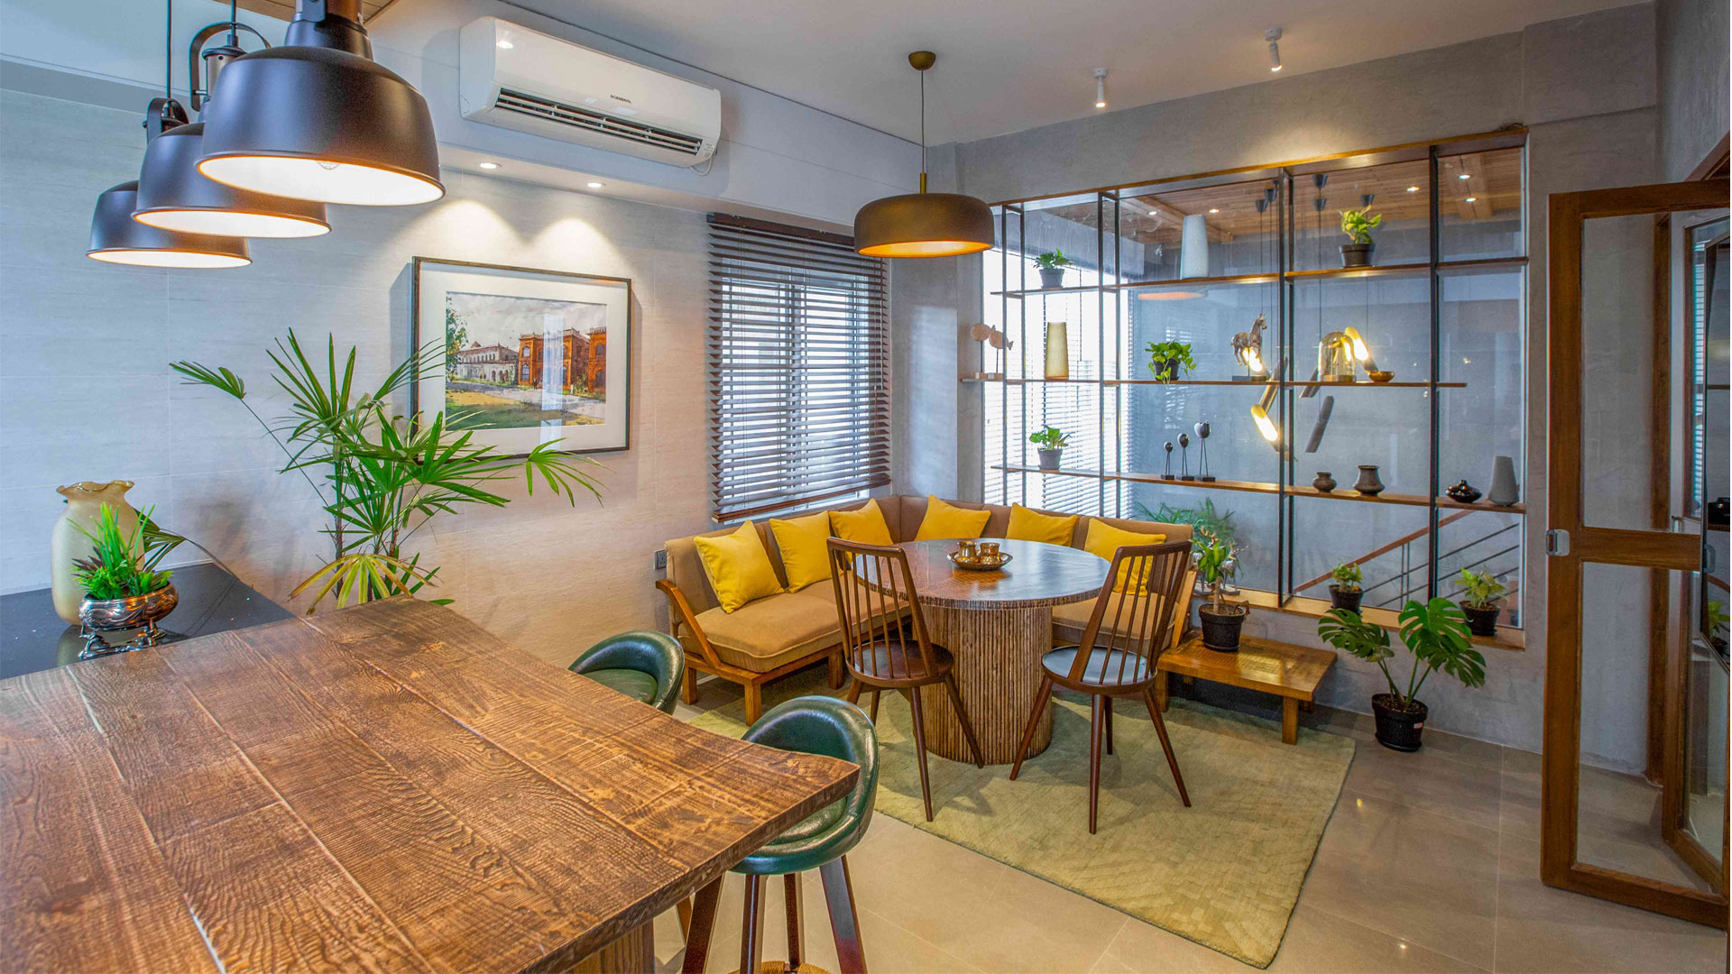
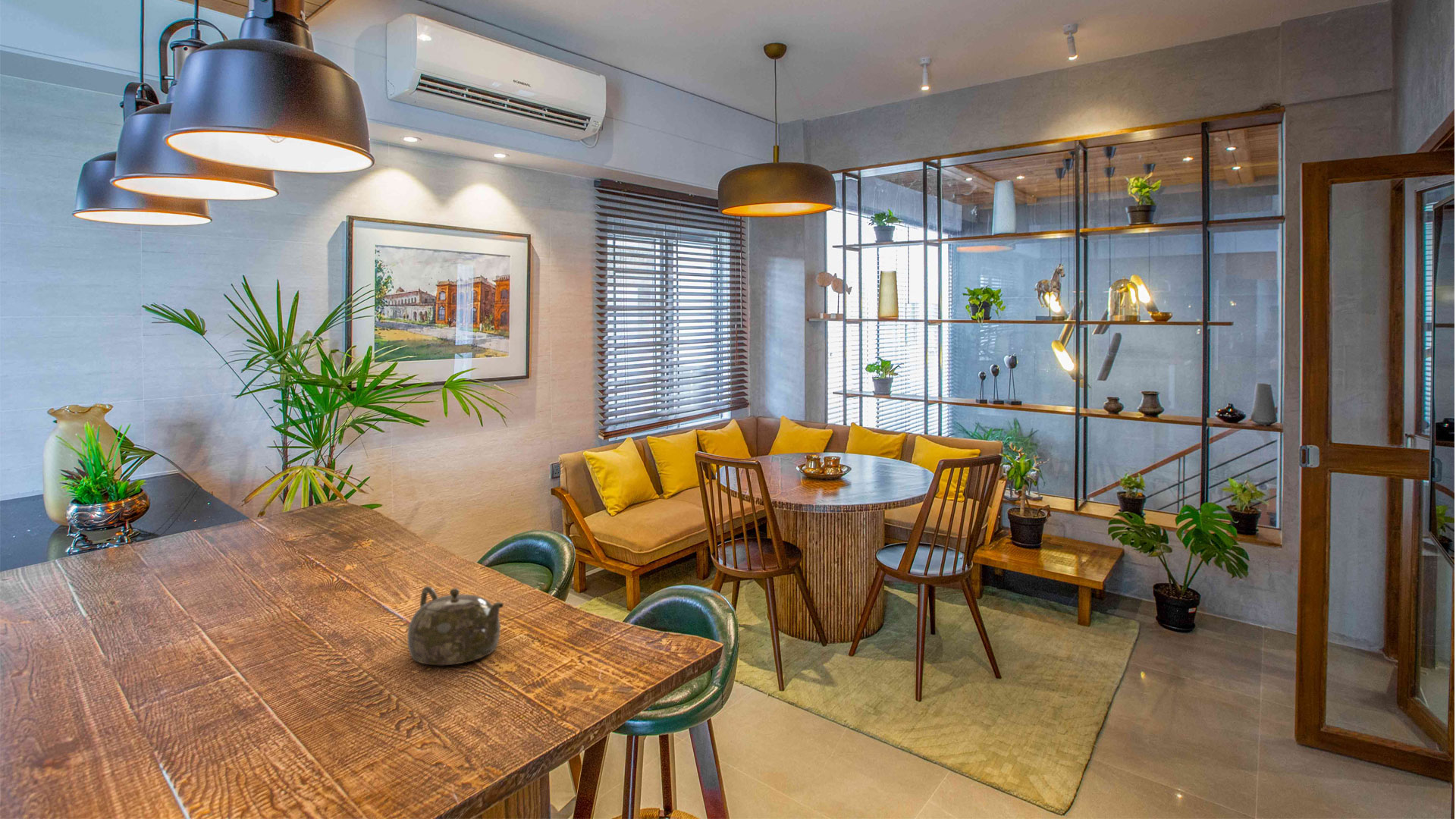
+ teapot (459, 621)
